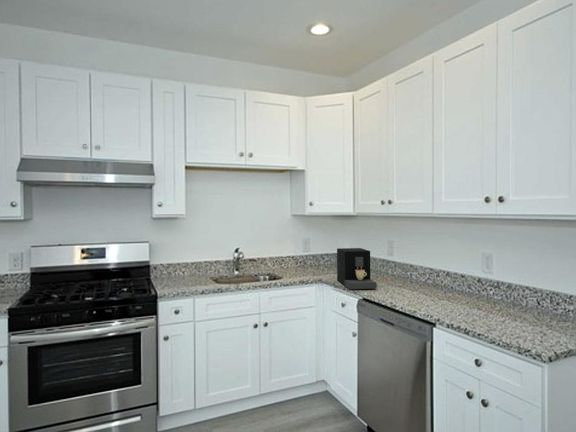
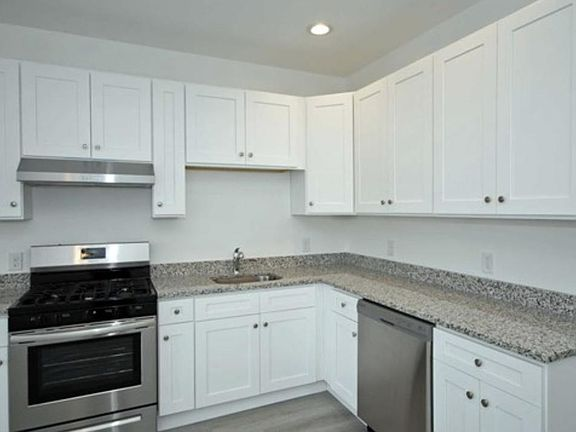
- coffee maker (355, 267)
